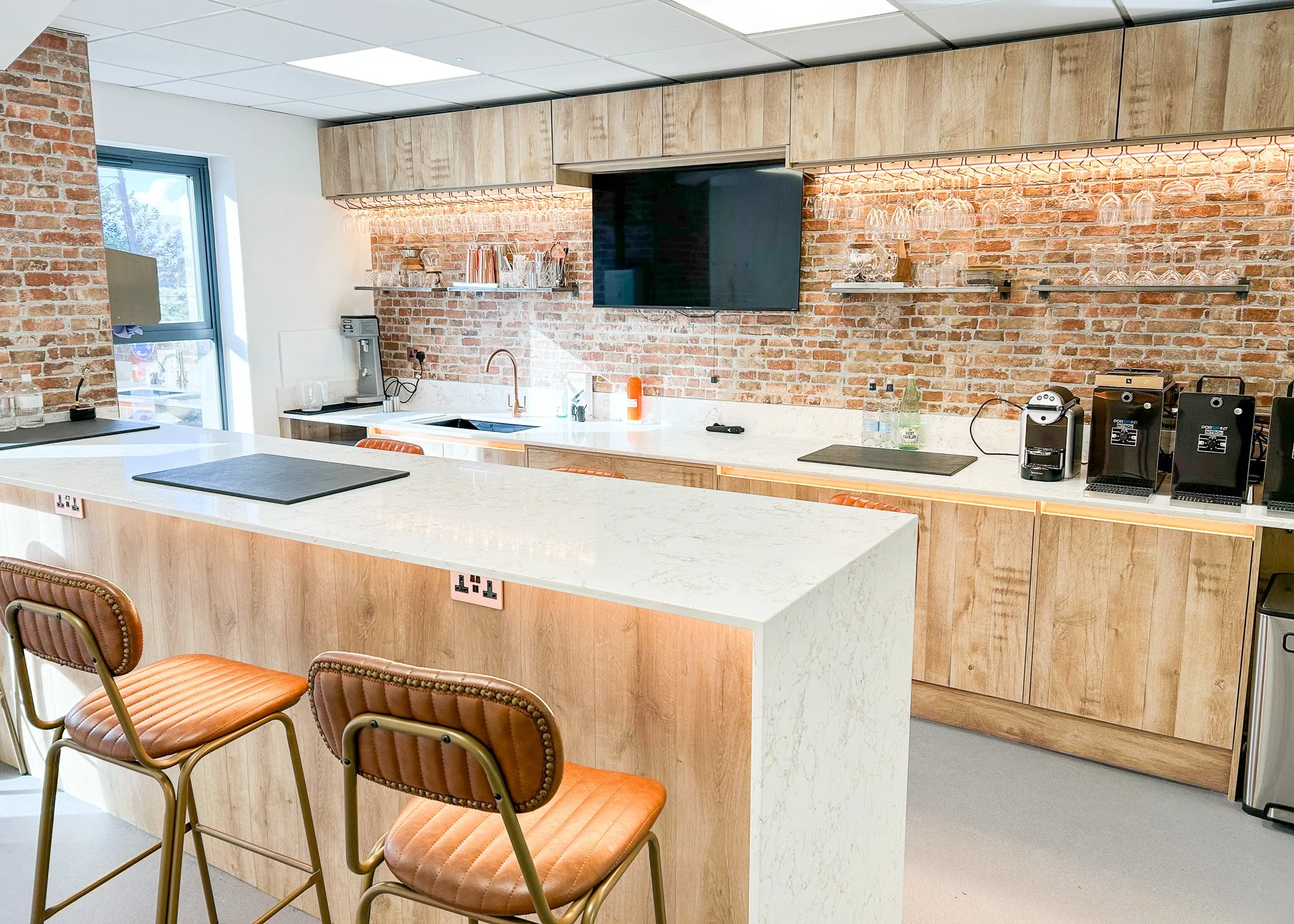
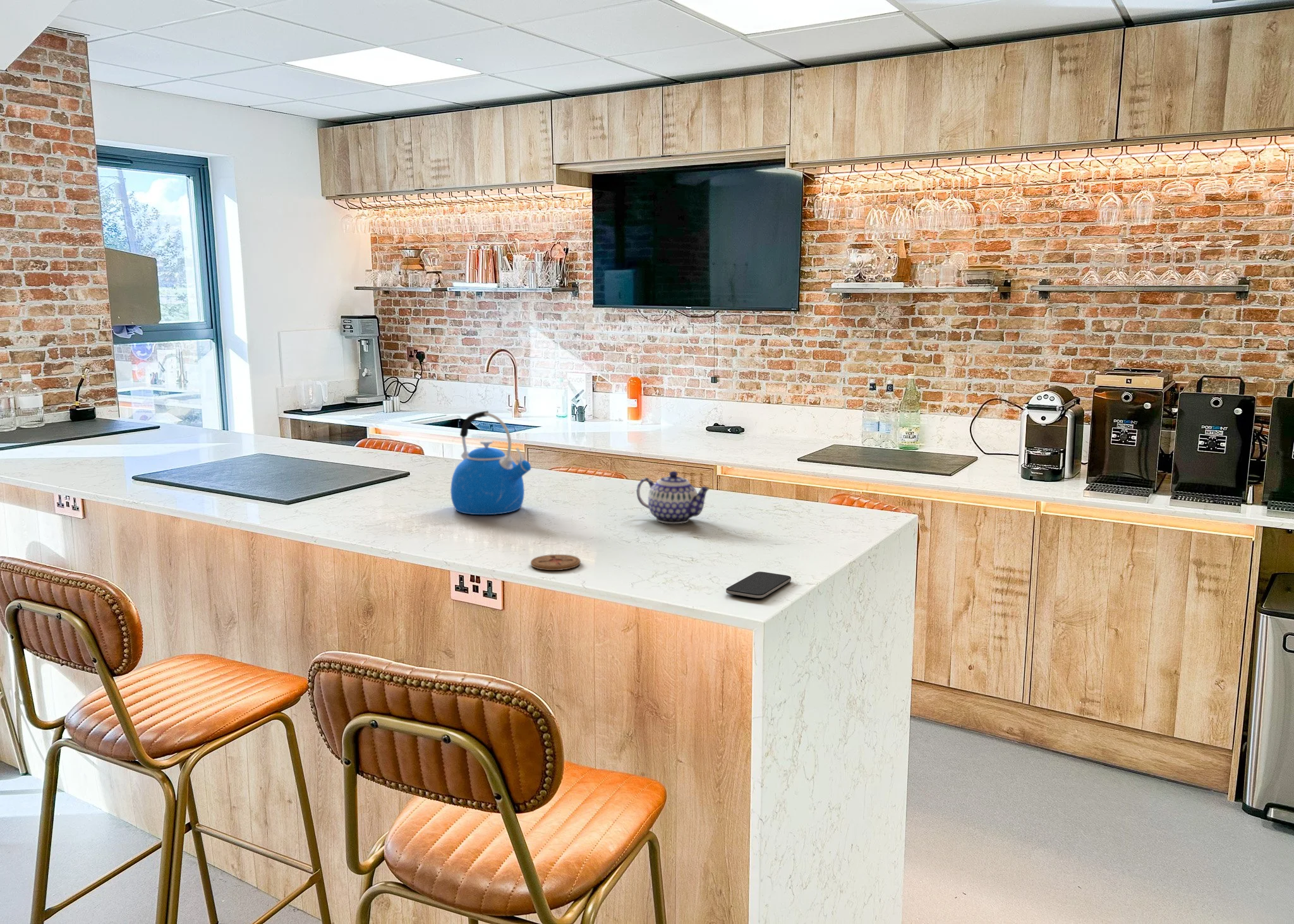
+ teapot (672, 496)
+ coaster (555, 562)
+ kettle (493, 460)
+ smartphone (759, 584)
